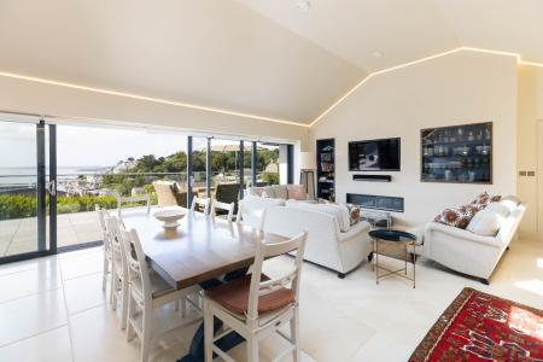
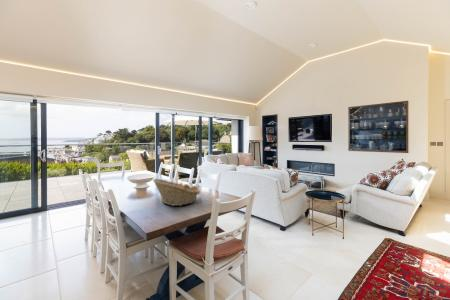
+ fruit basket (176, 189)
